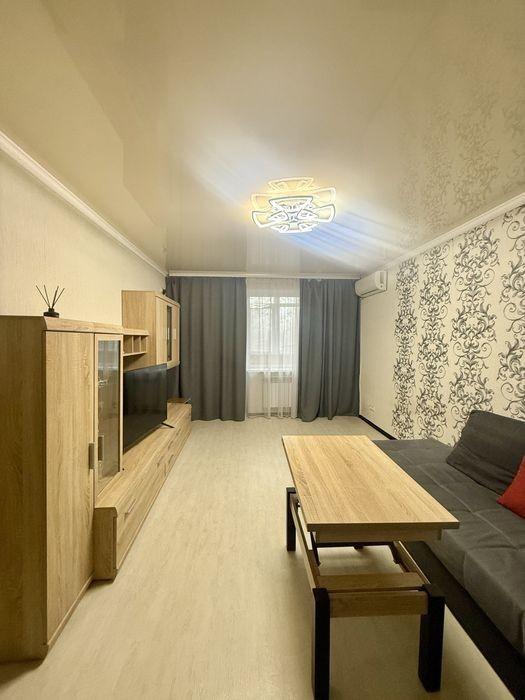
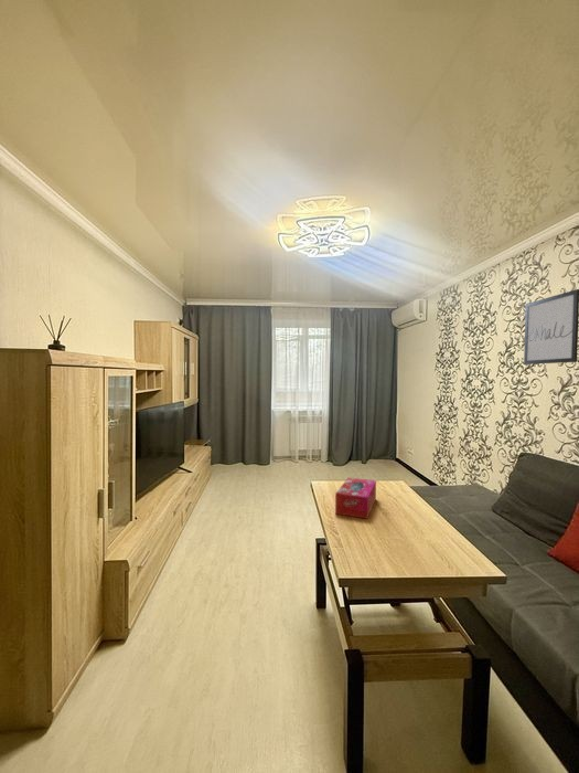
+ tissue box (356, 496)
+ wall art (548, 330)
